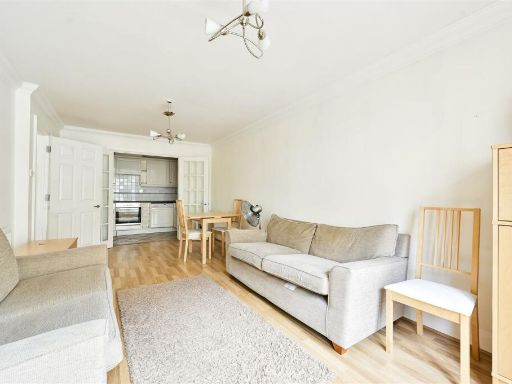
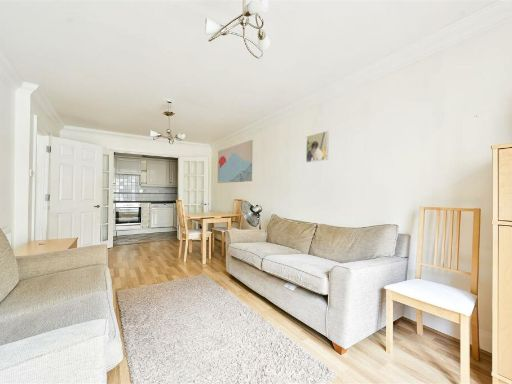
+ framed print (316, 147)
+ wall art (232, 164)
